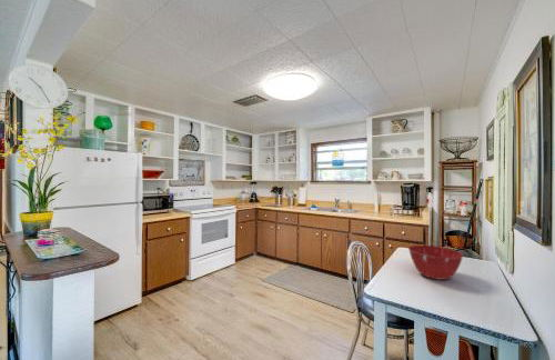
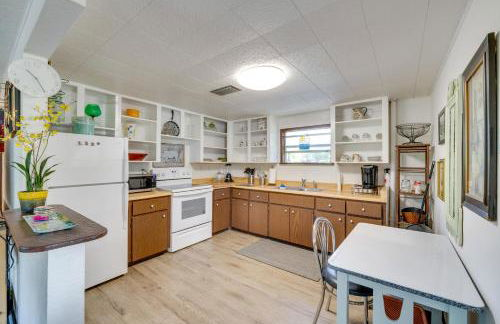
- mixing bowl (434, 262)
